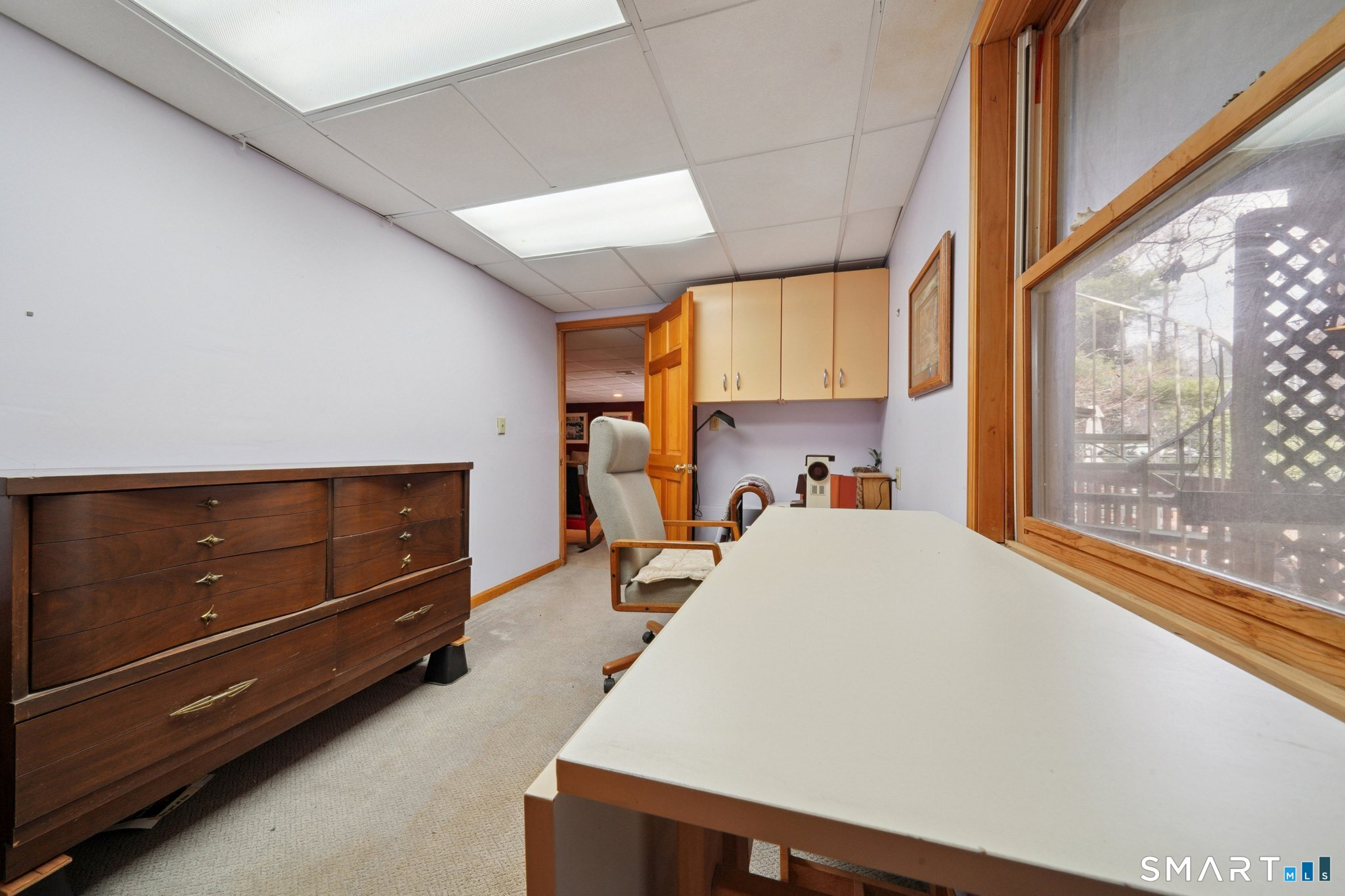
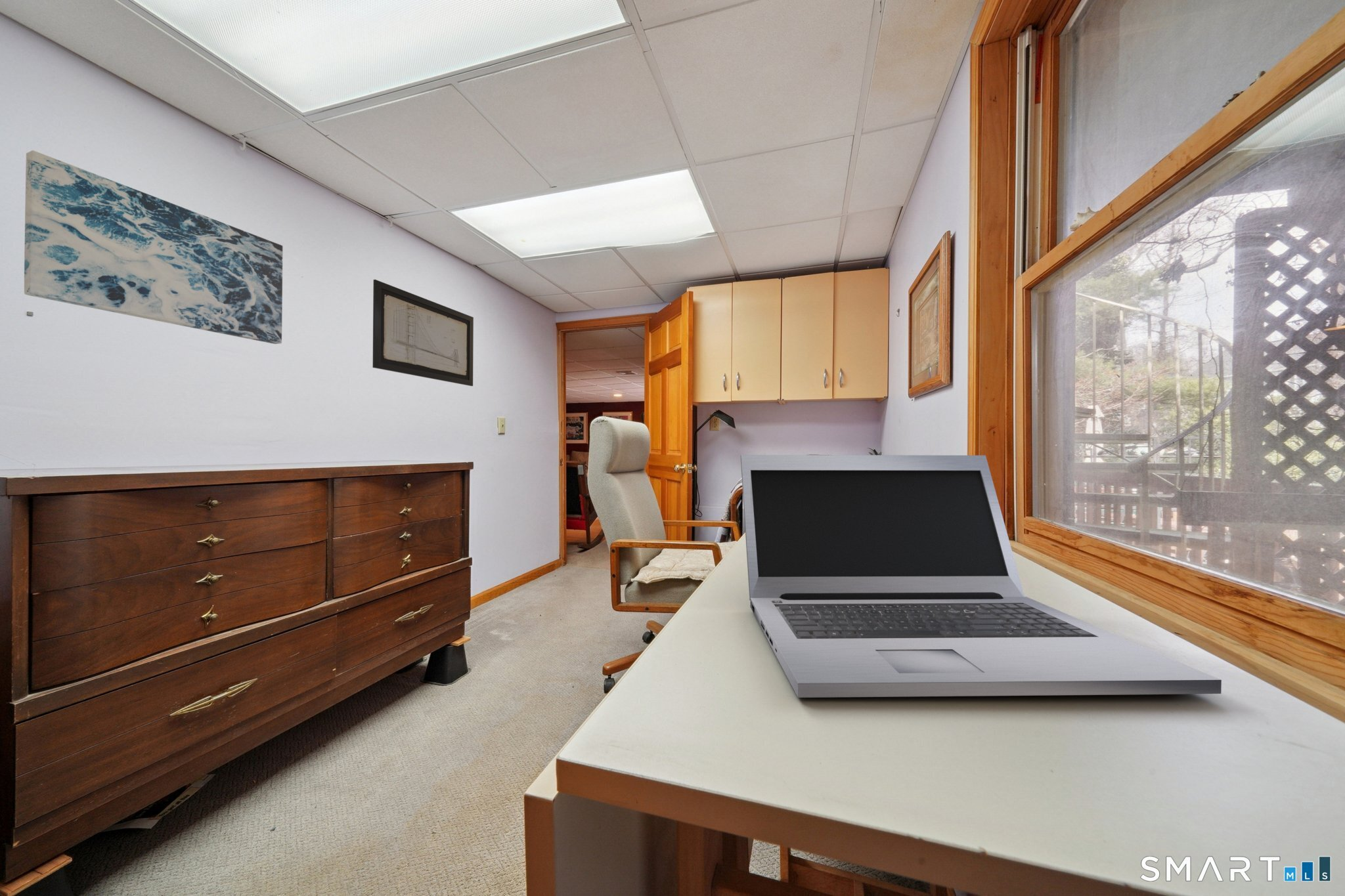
+ laptop (917, 543)
+ wall art (177, 265)
+ wall art (429, 339)
